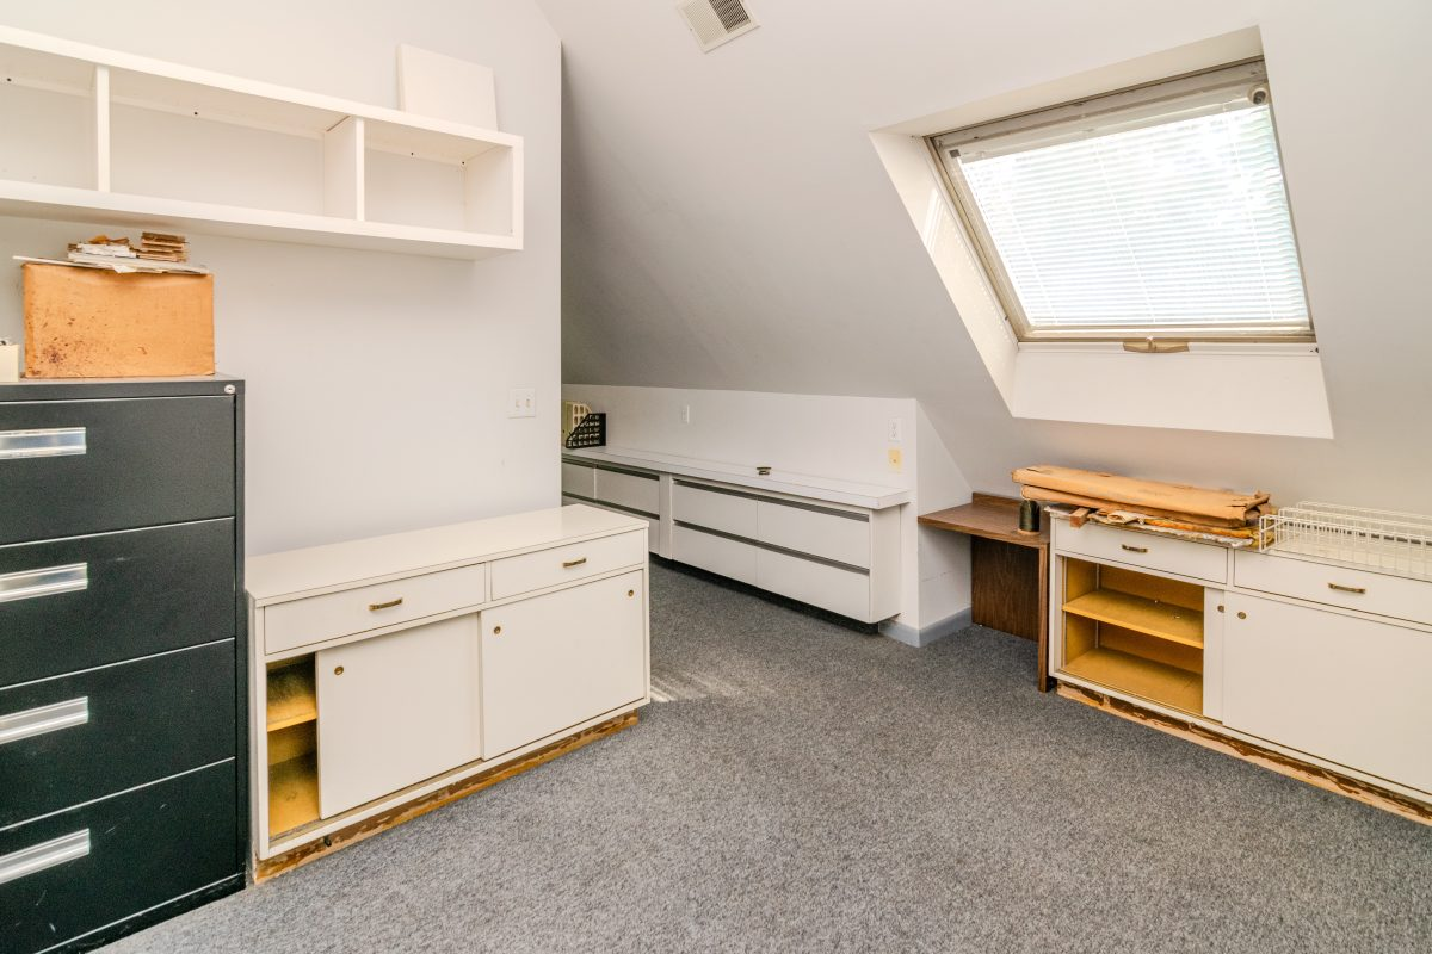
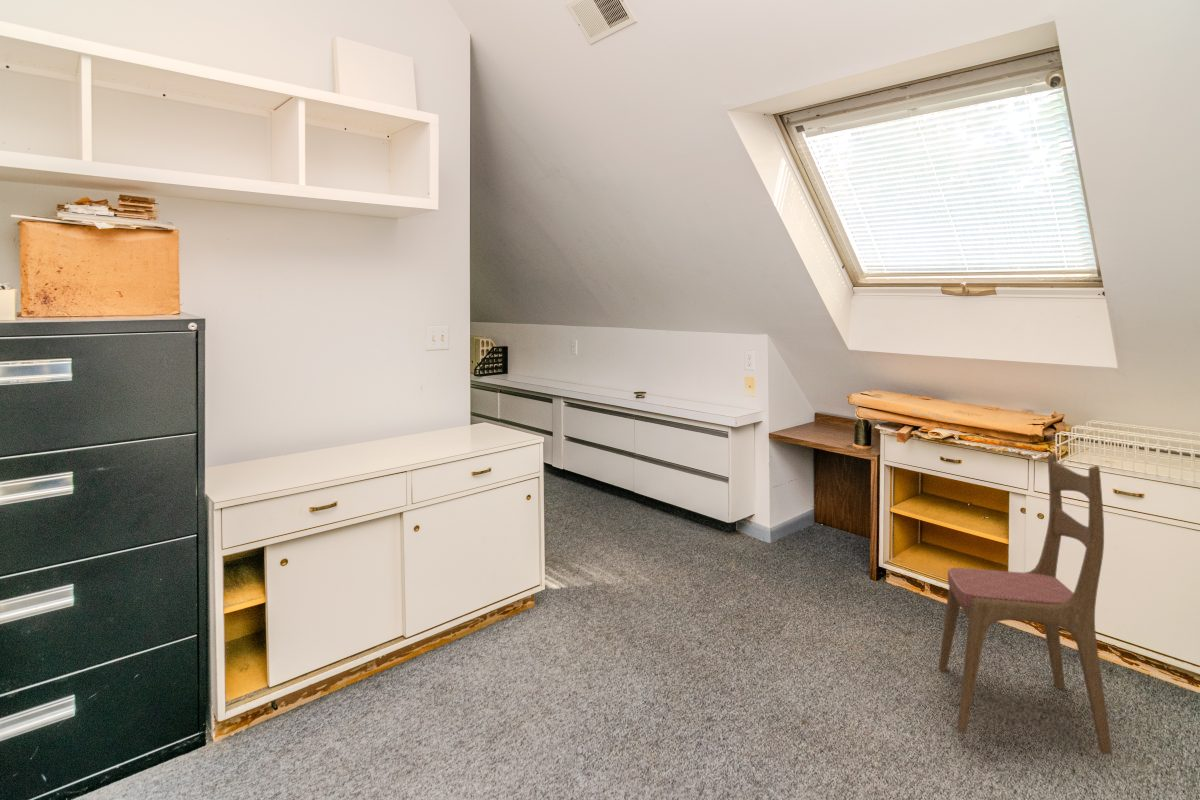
+ dining chair (1015, 584)
